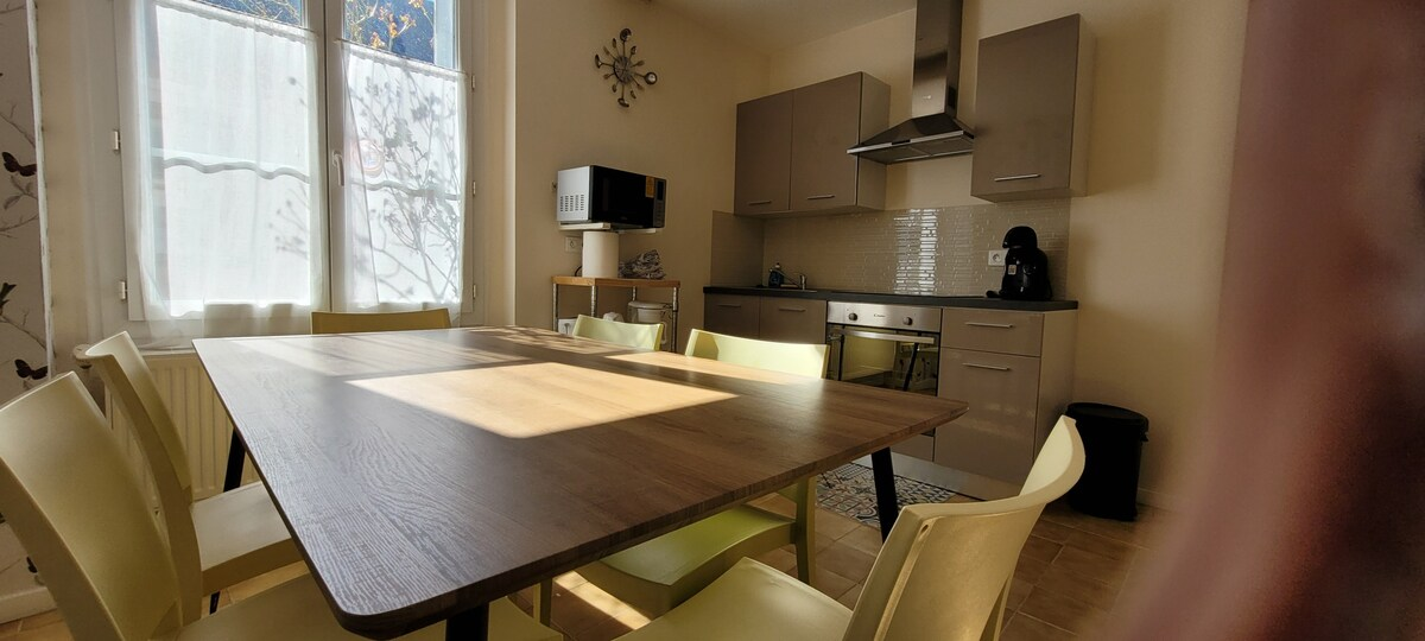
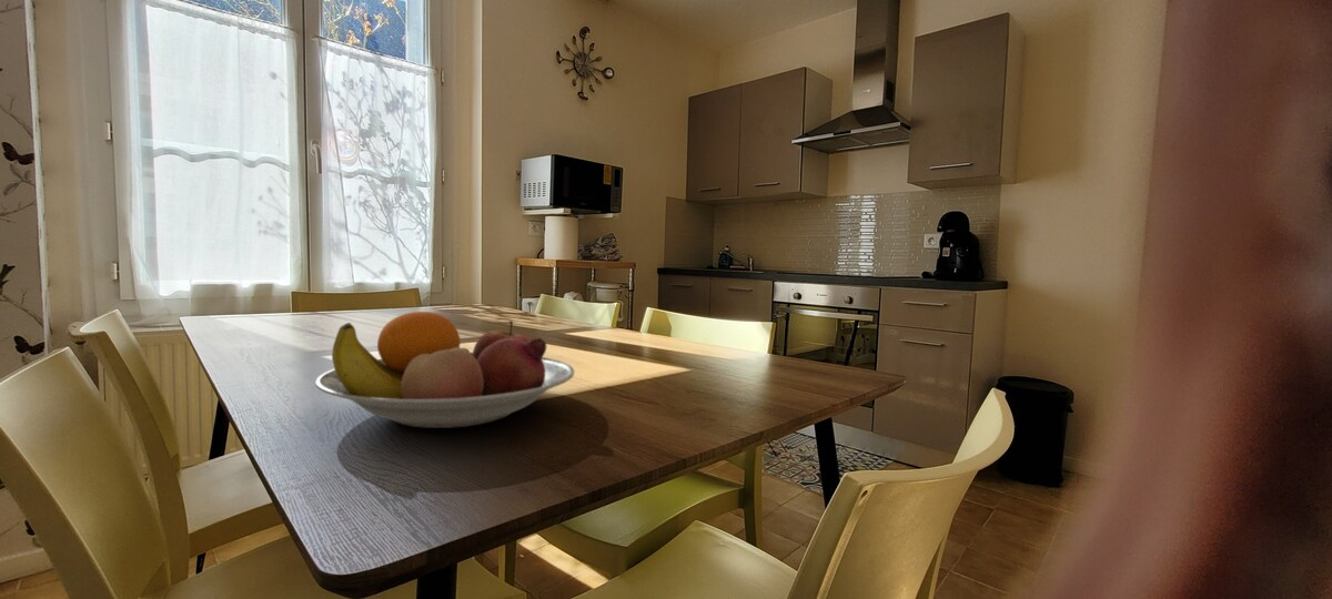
+ fruit bowl (454, 362)
